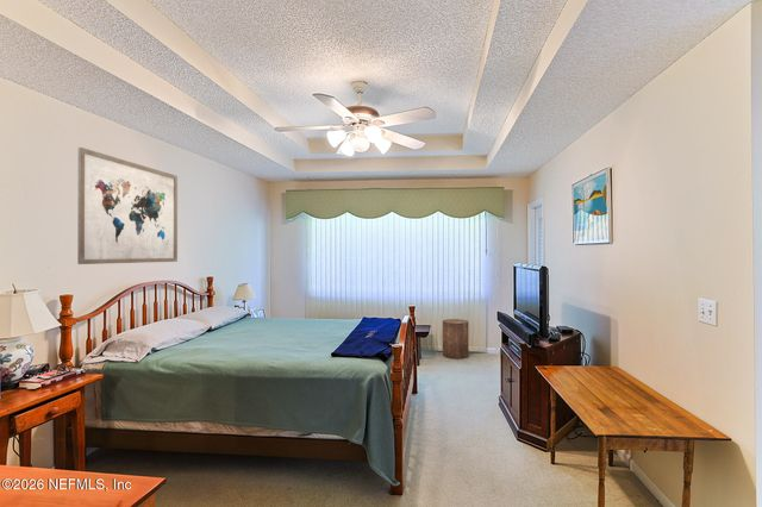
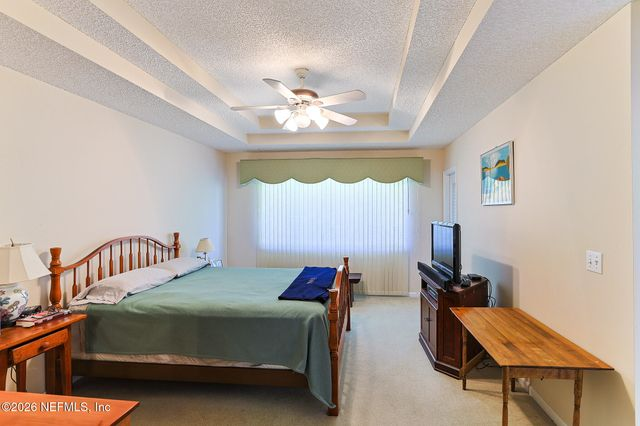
- stool (455, 338)
- wall art (135, 213)
